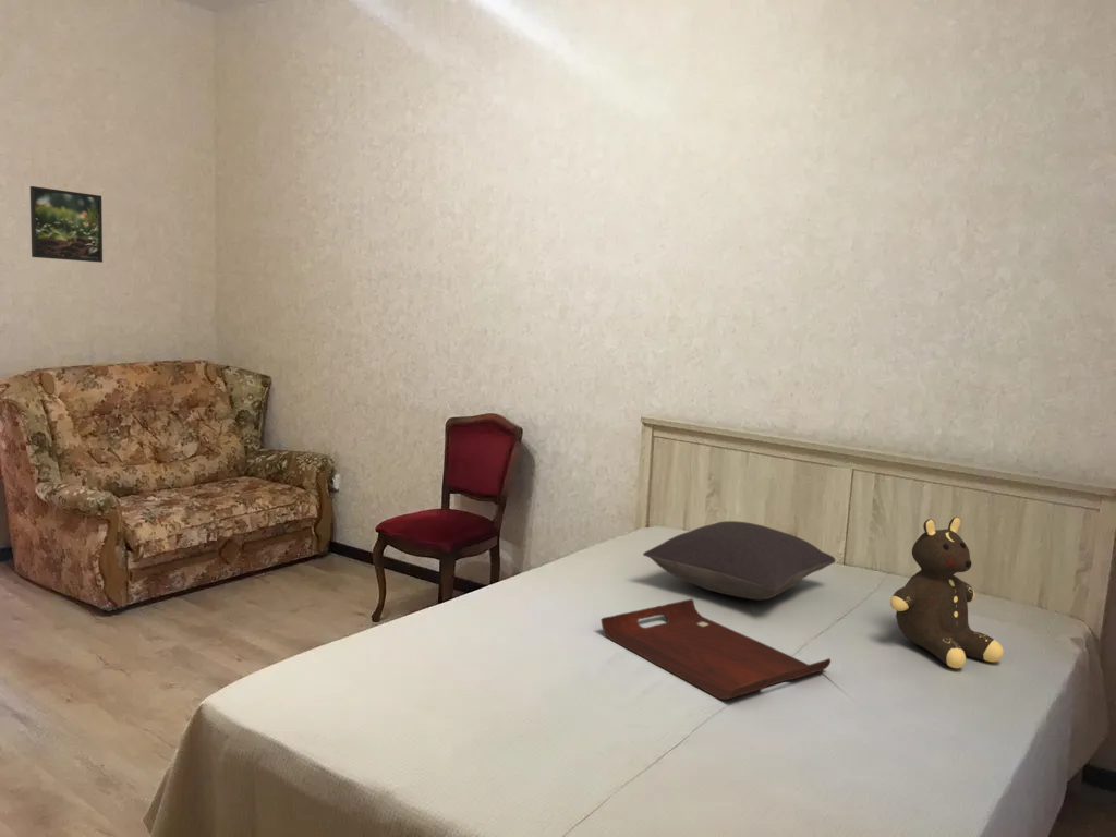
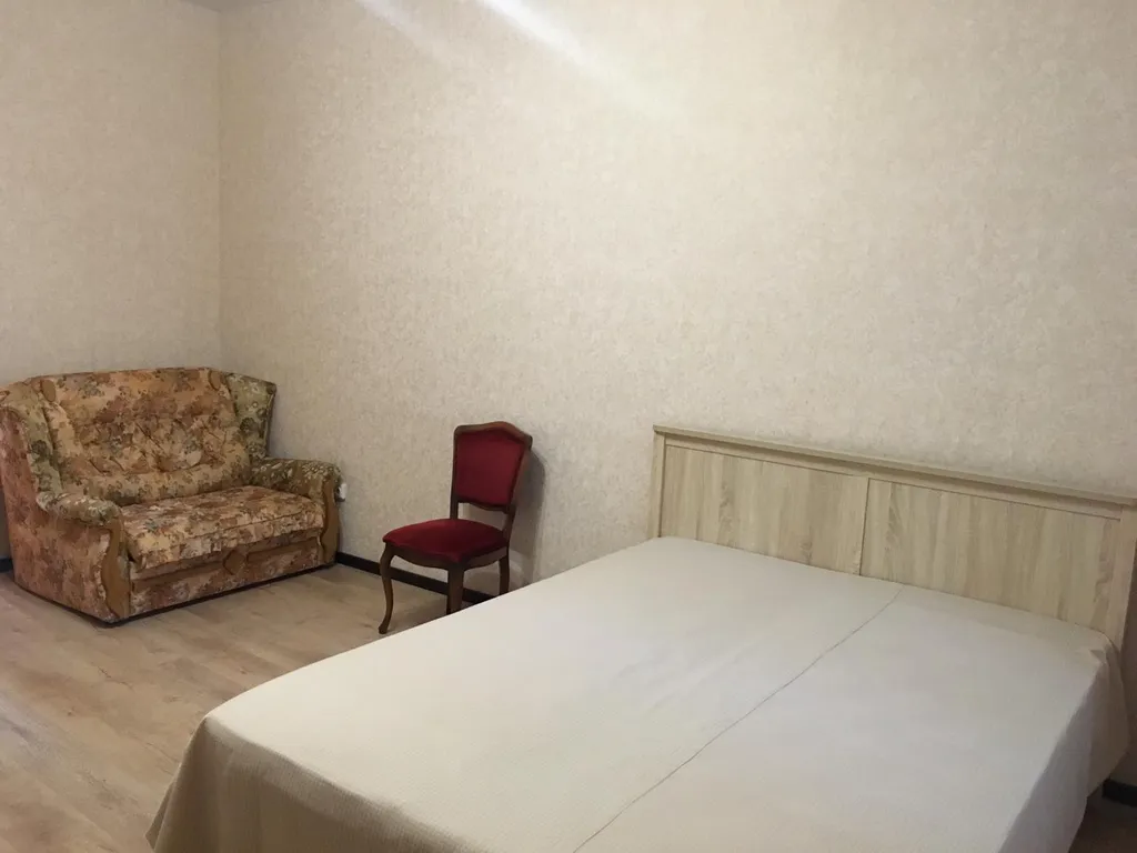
- serving tray (709, 645)
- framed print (68, 226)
- teddy bear (951, 587)
- pillow (739, 558)
